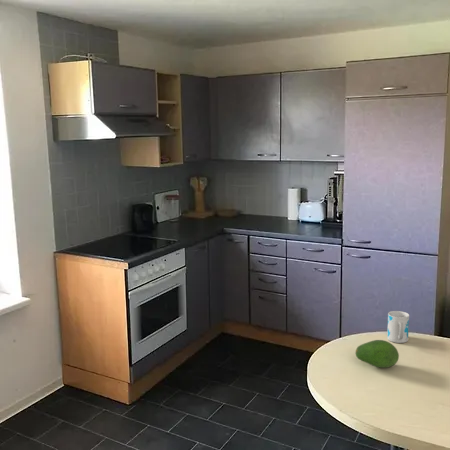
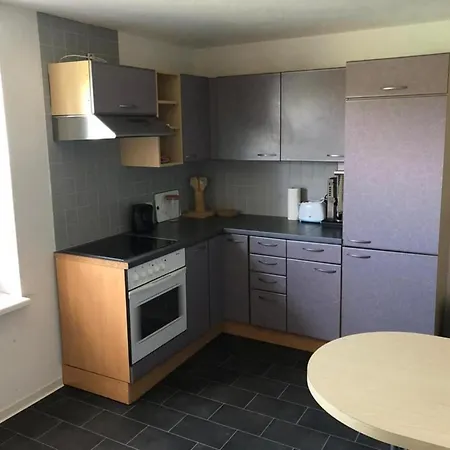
- mug (398, 328)
- fruit (376, 353)
